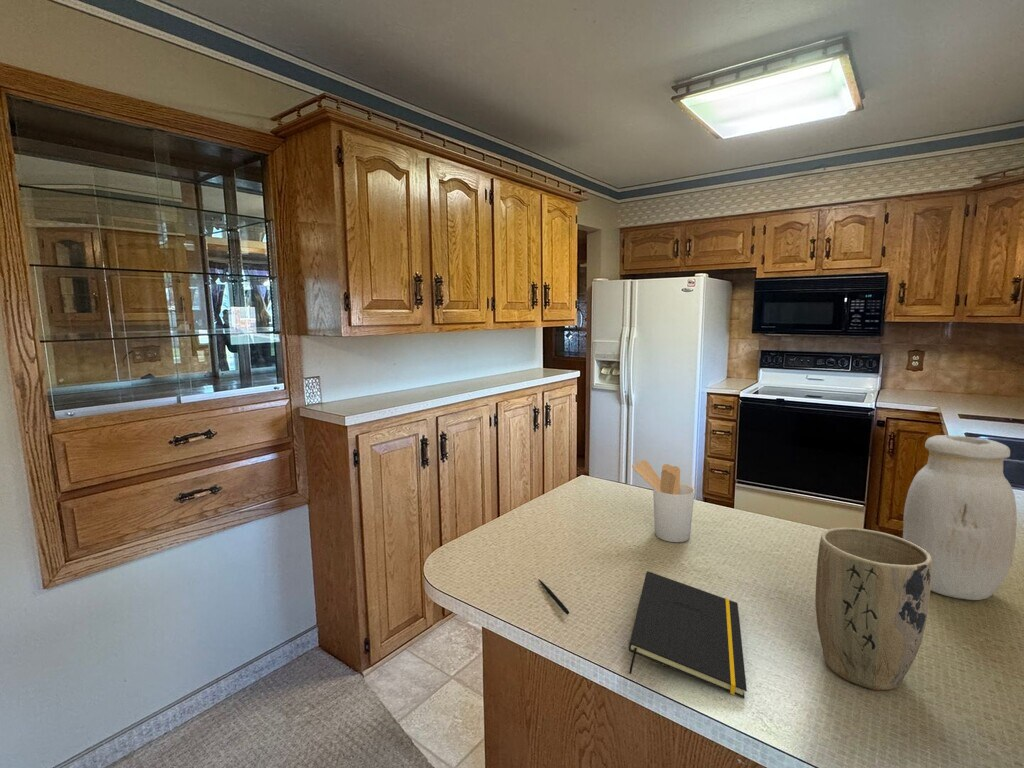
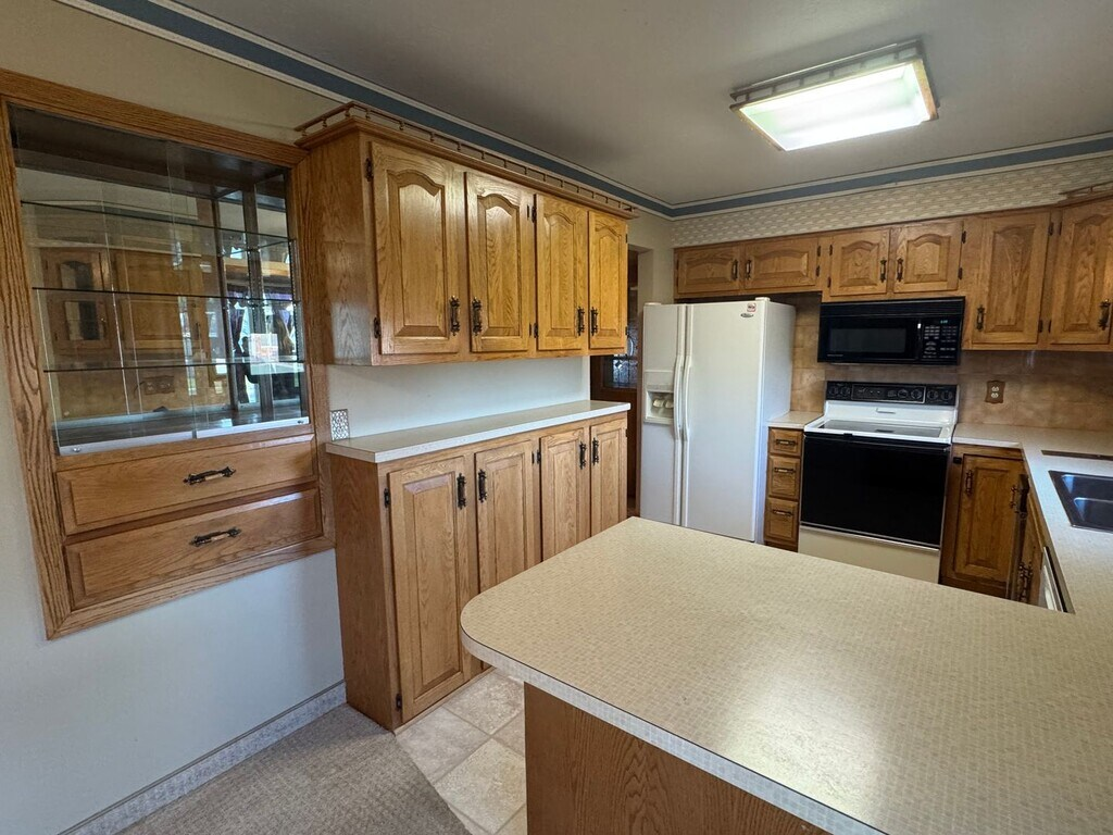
- pen (552, 594)
- plant pot (868, 607)
- jar (957, 514)
- utensil holder (662, 498)
- notepad (688, 624)
